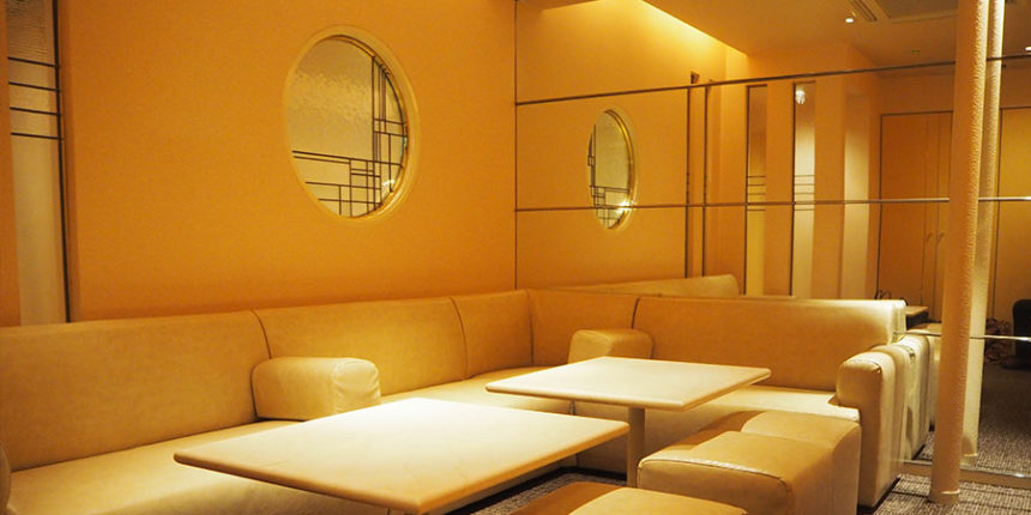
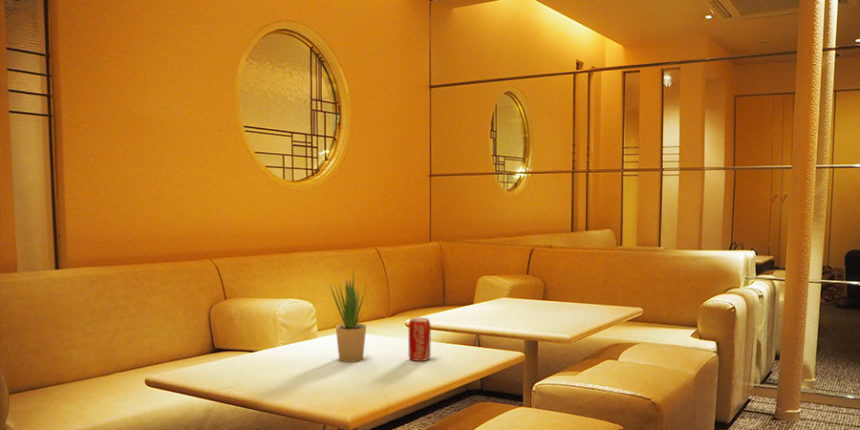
+ beverage can (419, 339)
+ potted plant (348, 313)
